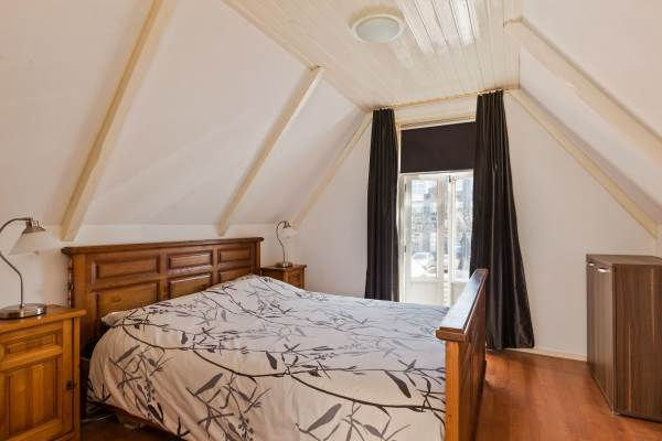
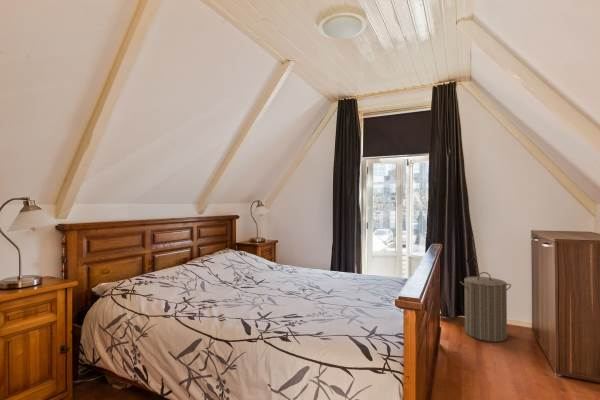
+ laundry hamper (485, 303)
